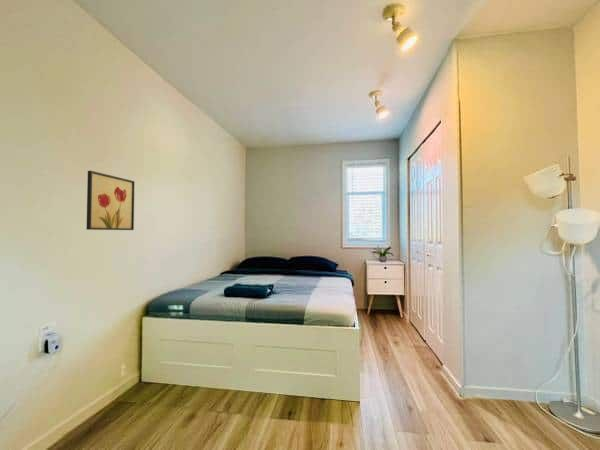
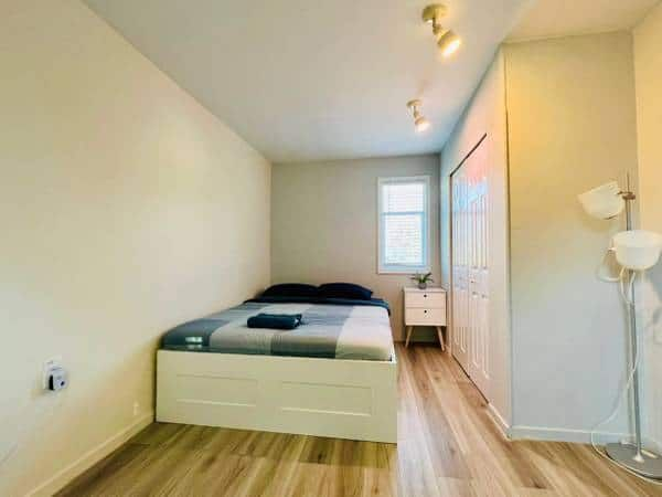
- wall art (111, 203)
